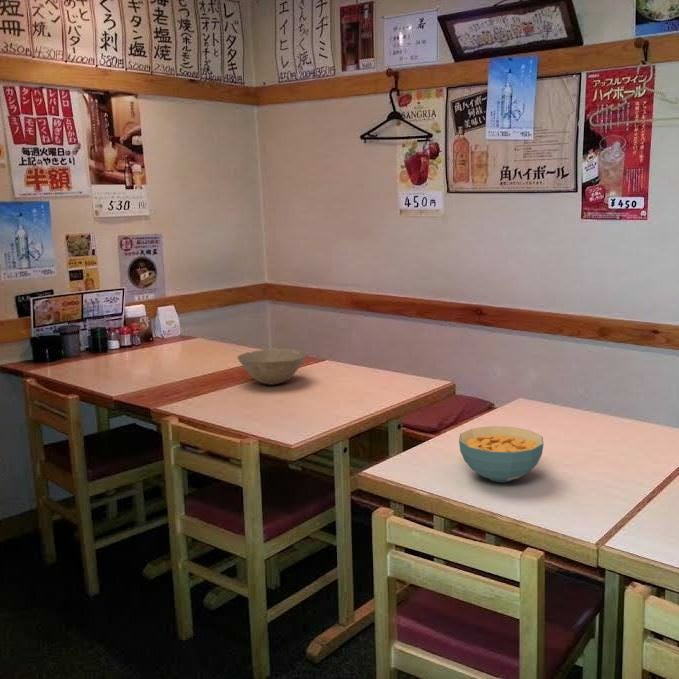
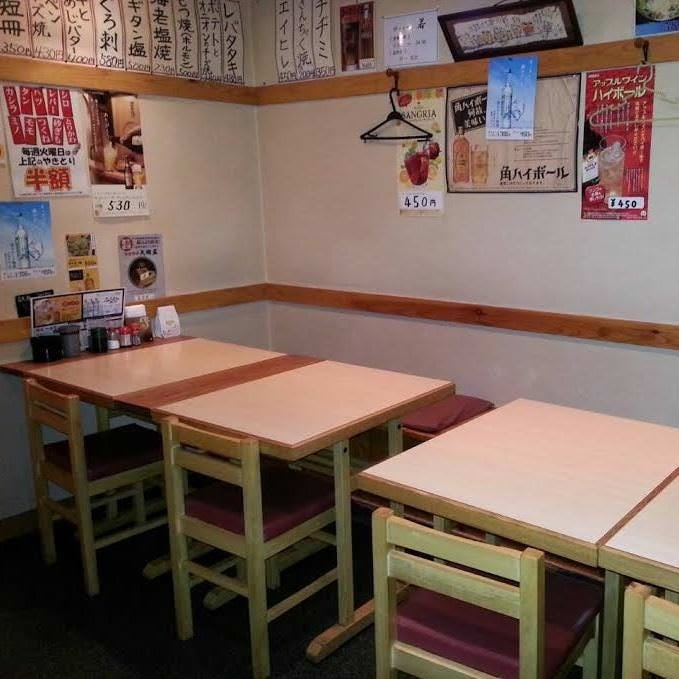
- cereal bowl (500, 458)
- bowl (272, 368)
